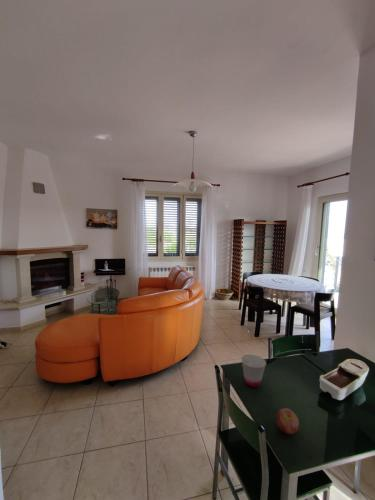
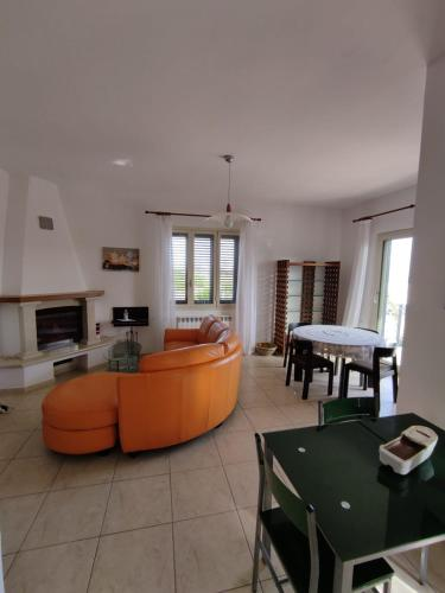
- apple (287, 420)
- cup (253, 371)
